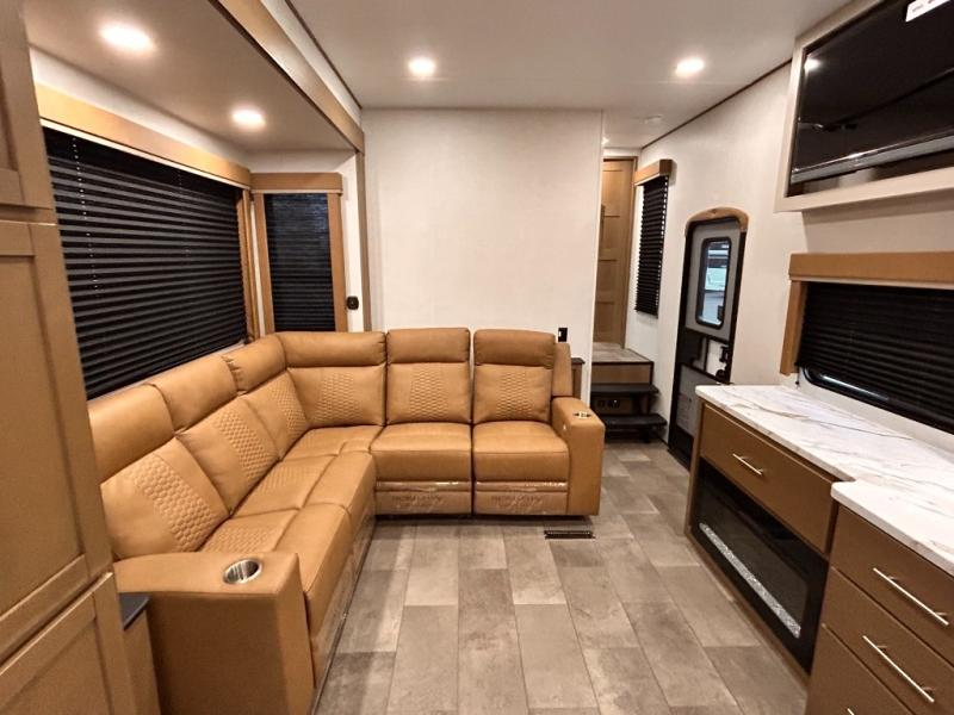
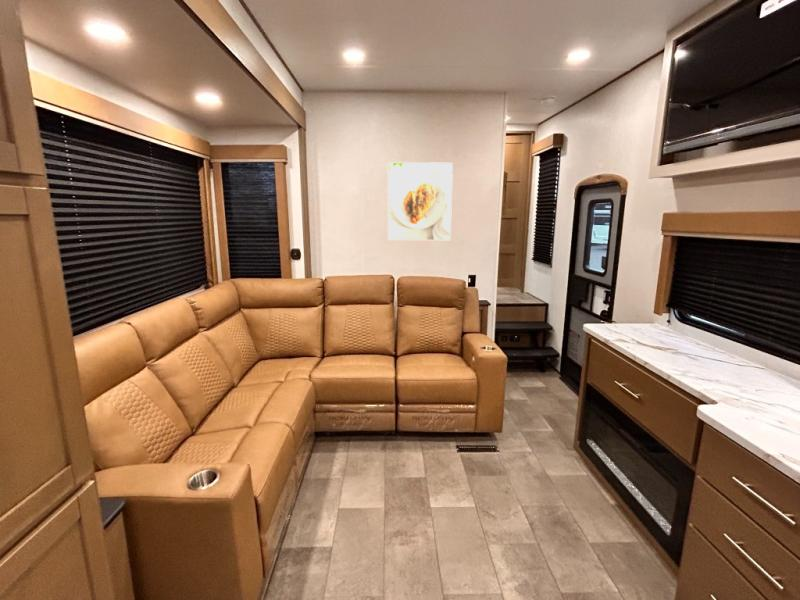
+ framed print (419, 202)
